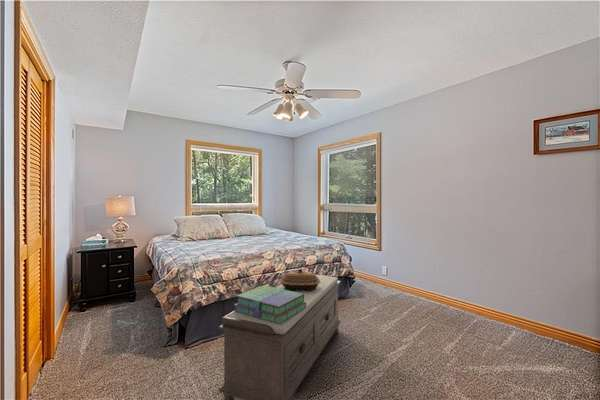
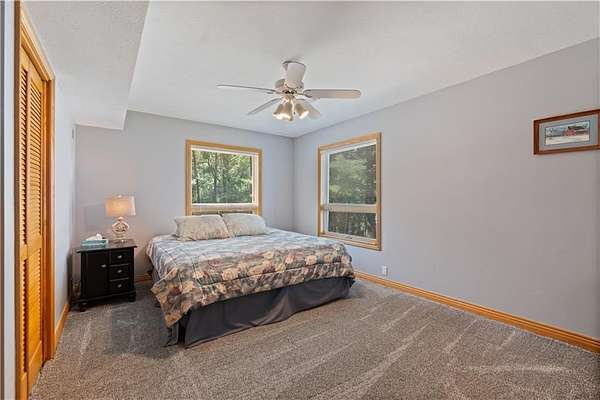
- stack of books (270, 301)
- bench (293, 326)
- decorative box (300, 278)
